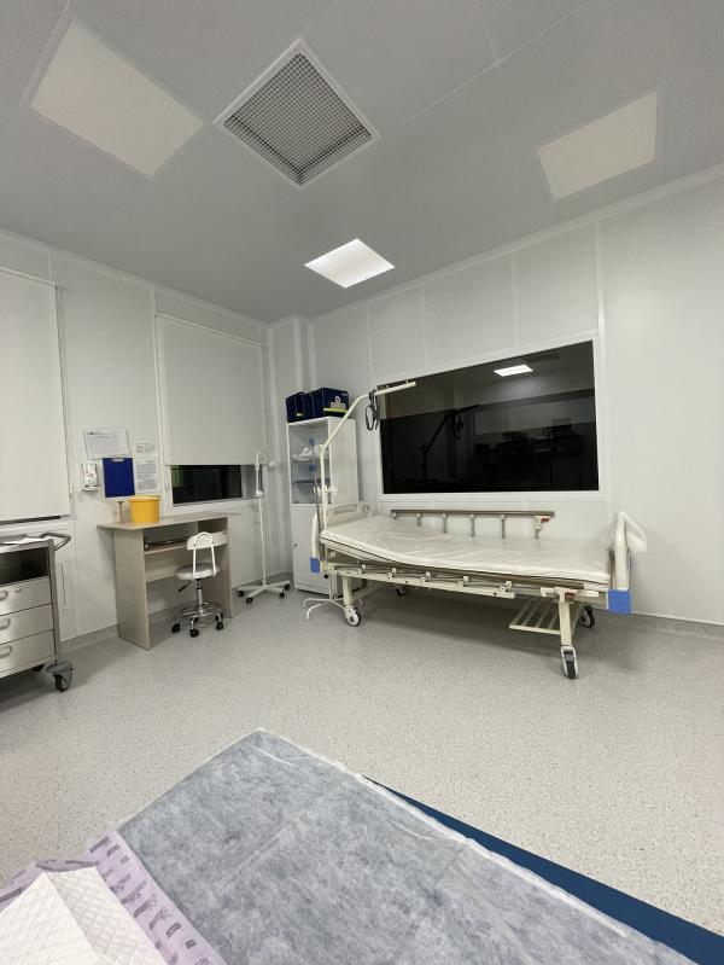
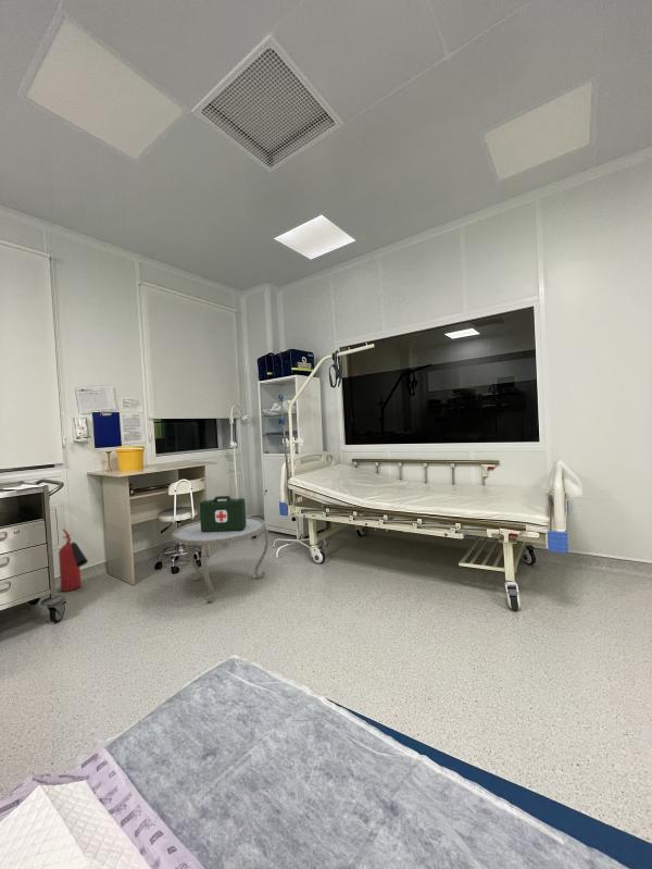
+ first-aid kit (223, 511)
+ fire extinguisher (73, 560)
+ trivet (216, 544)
